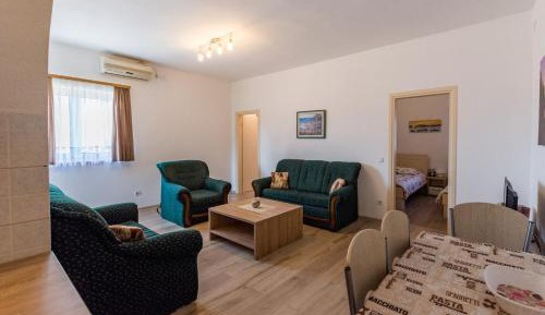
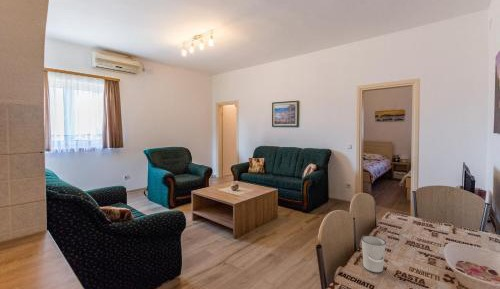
+ cup (373, 255)
